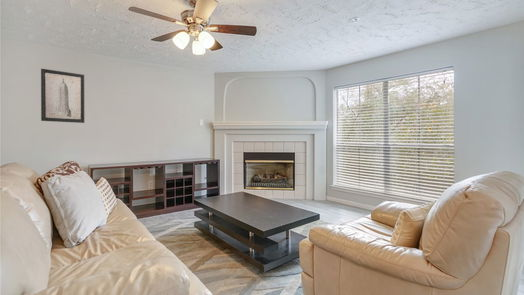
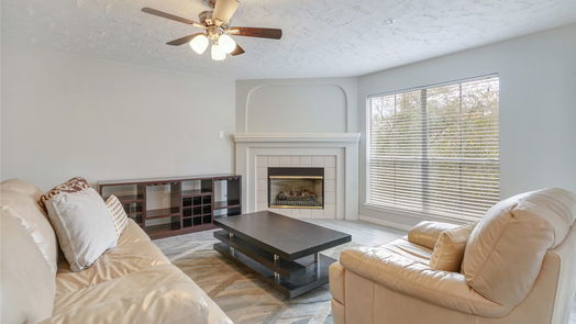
- wall art (63, 96)
